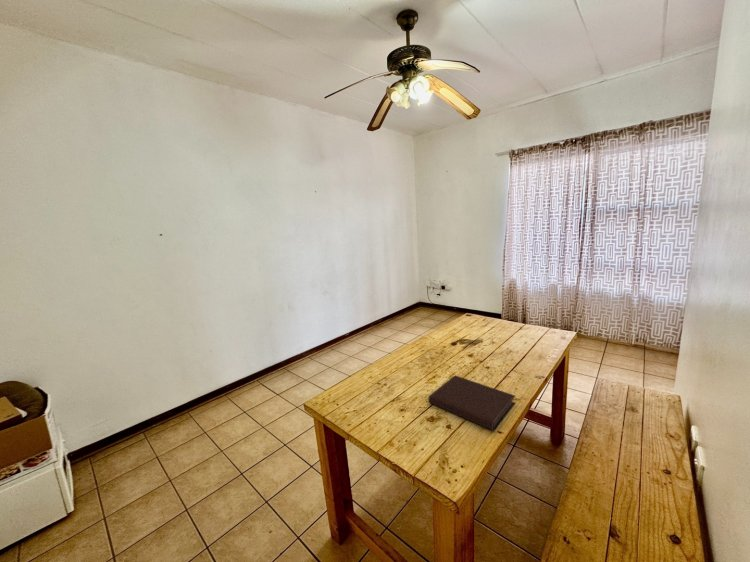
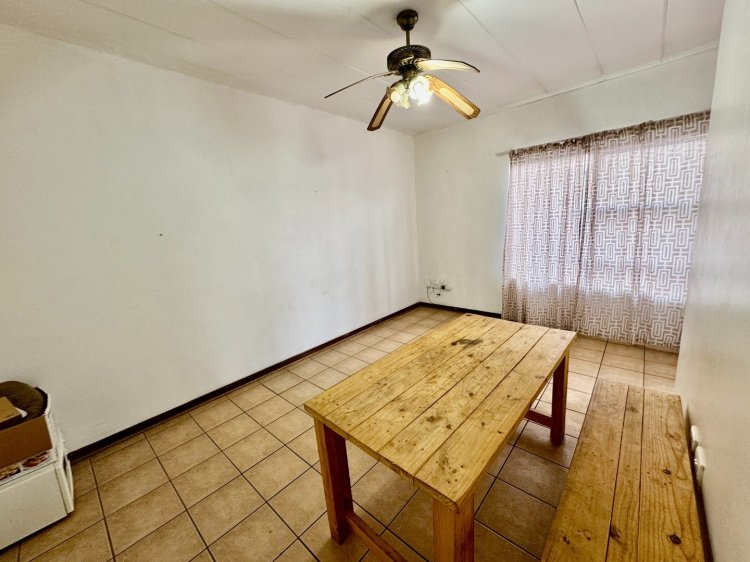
- notebook (471, 399)
